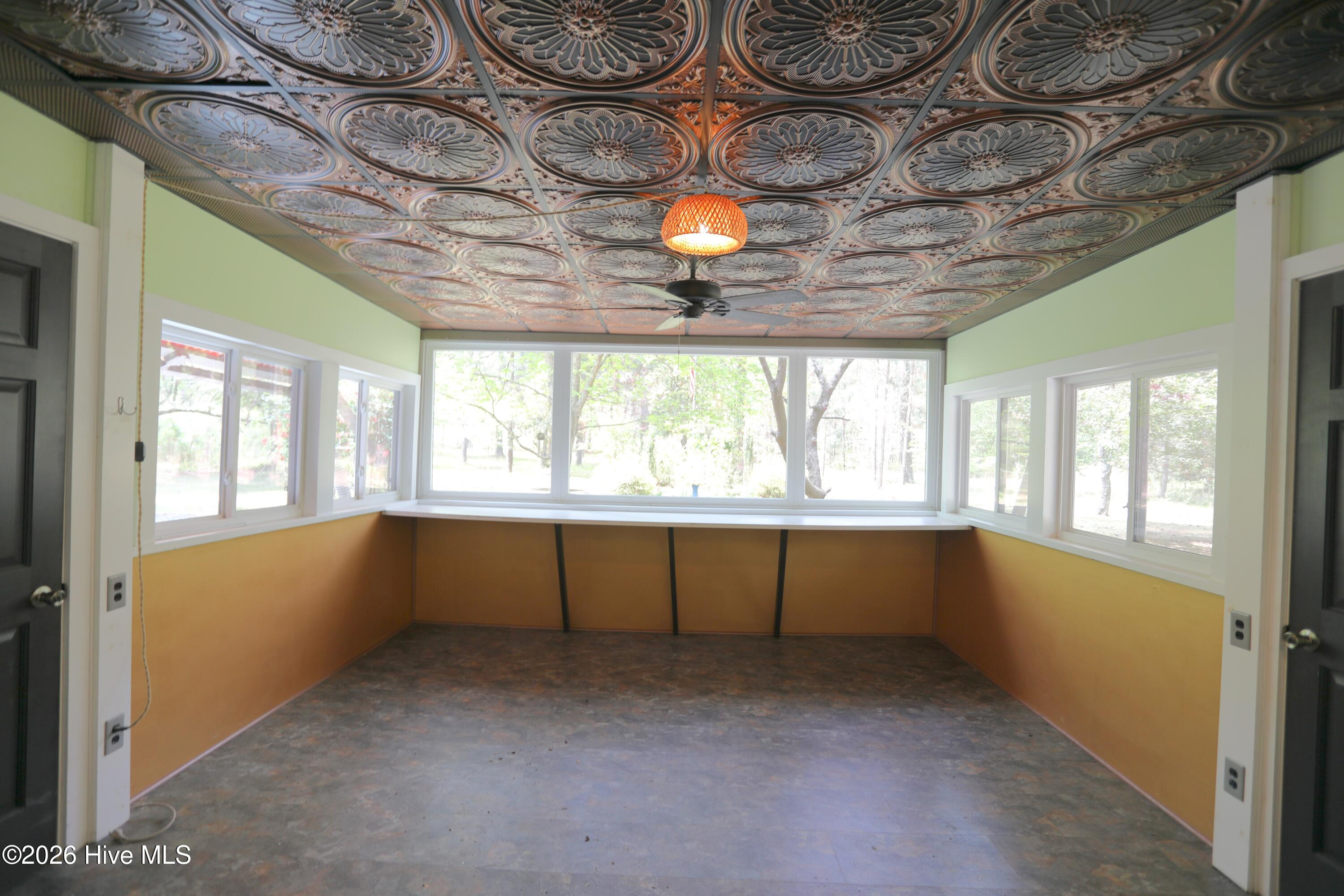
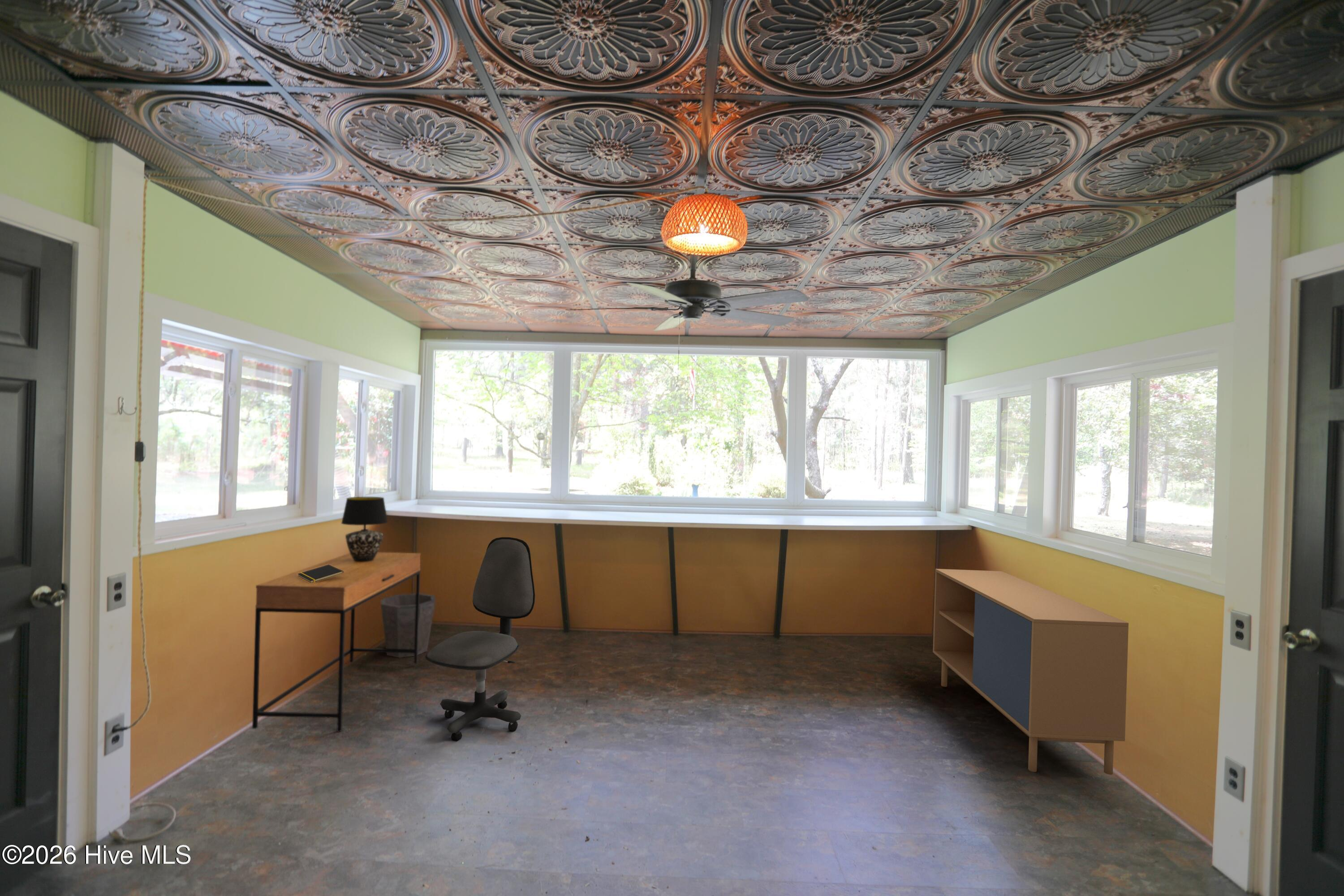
+ notepad (320, 573)
+ desk (350, 629)
+ table lamp (365, 529)
+ office chair (481, 634)
+ storage cabinet (1013, 657)
+ waste bin (408, 625)
